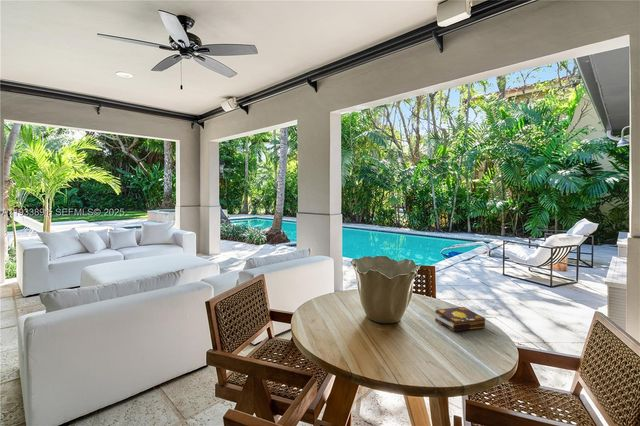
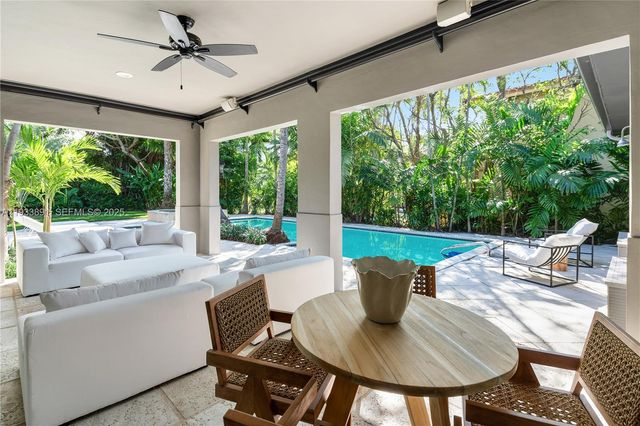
- book (459, 318)
